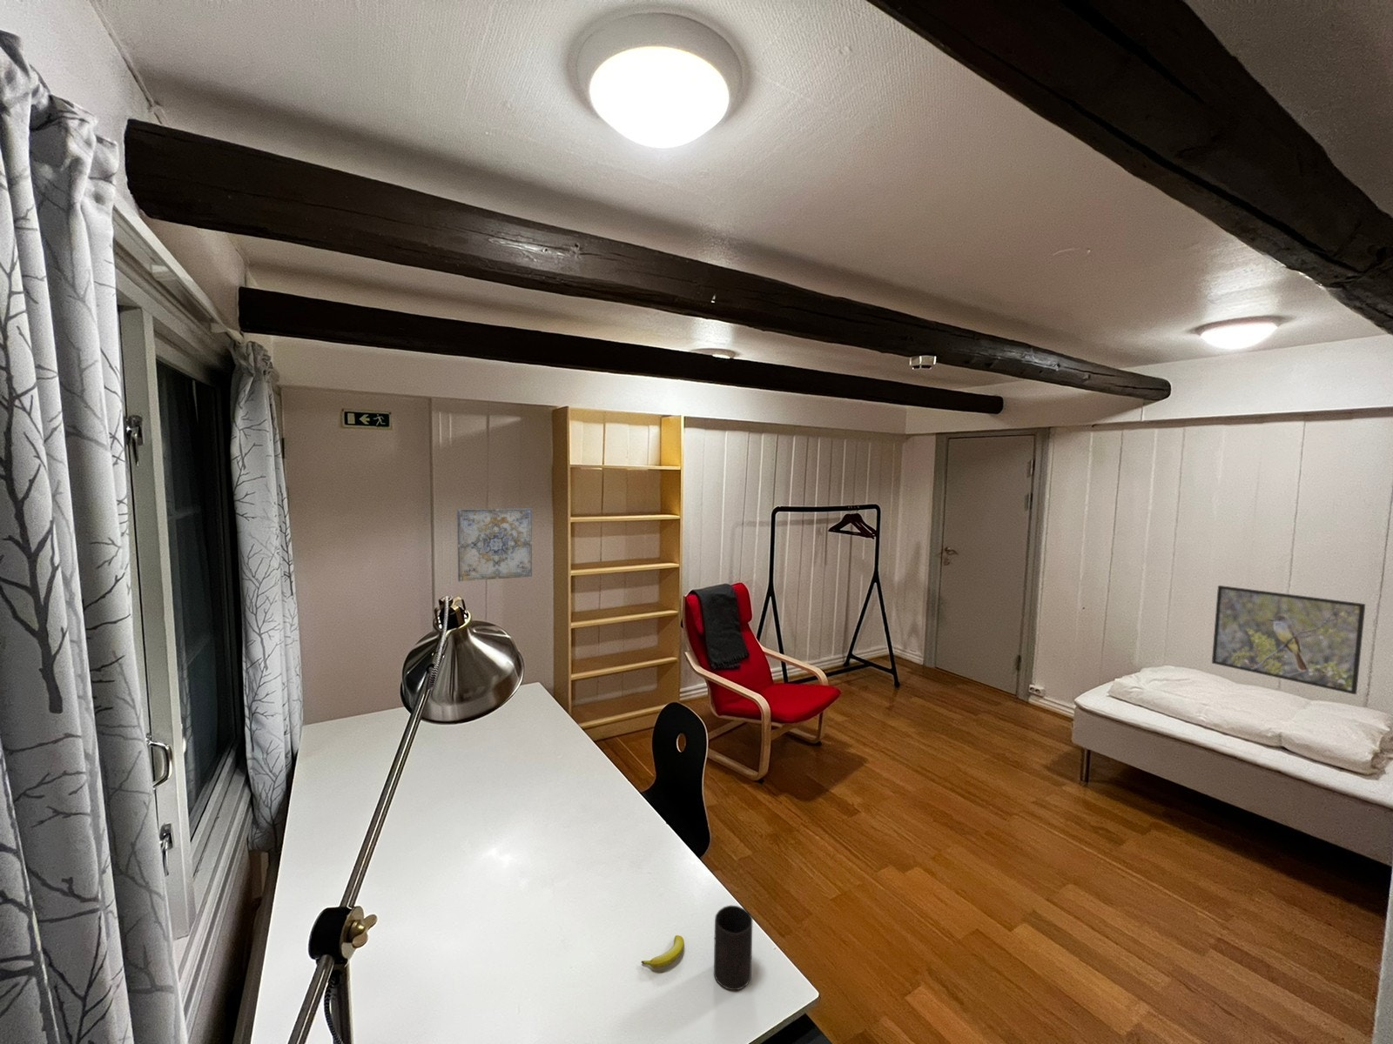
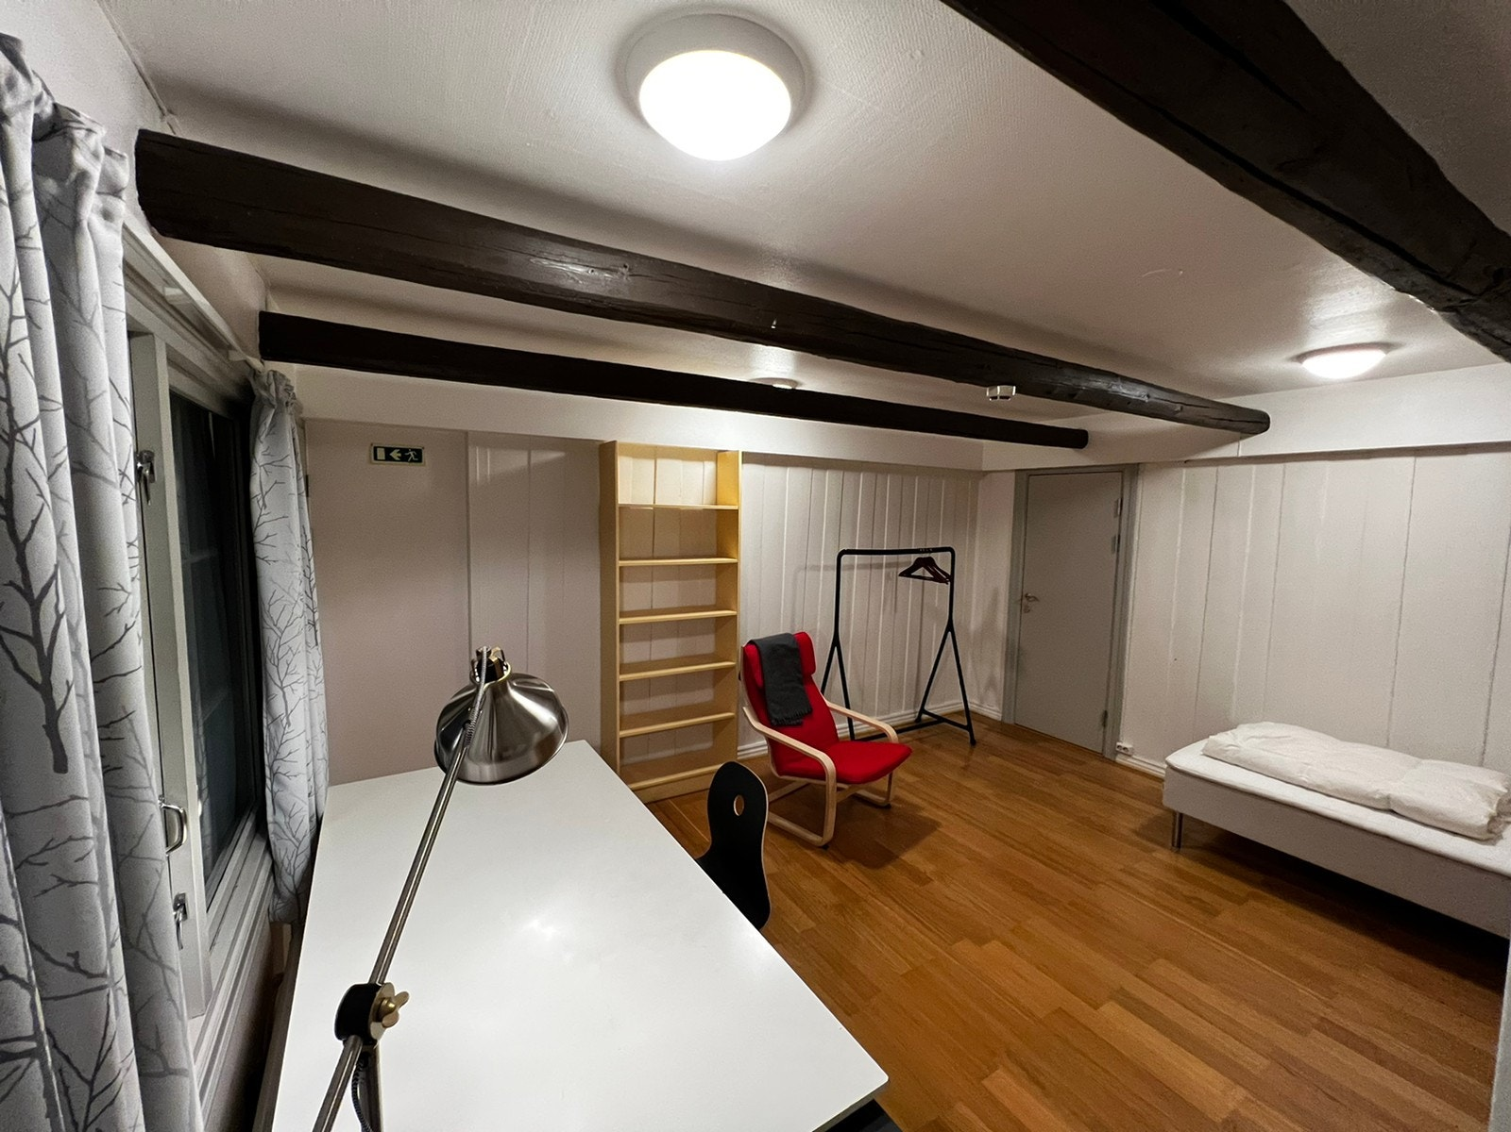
- banana (668, 951)
- cup (733, 946)
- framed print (1281, 636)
- wall art (496, 544)
